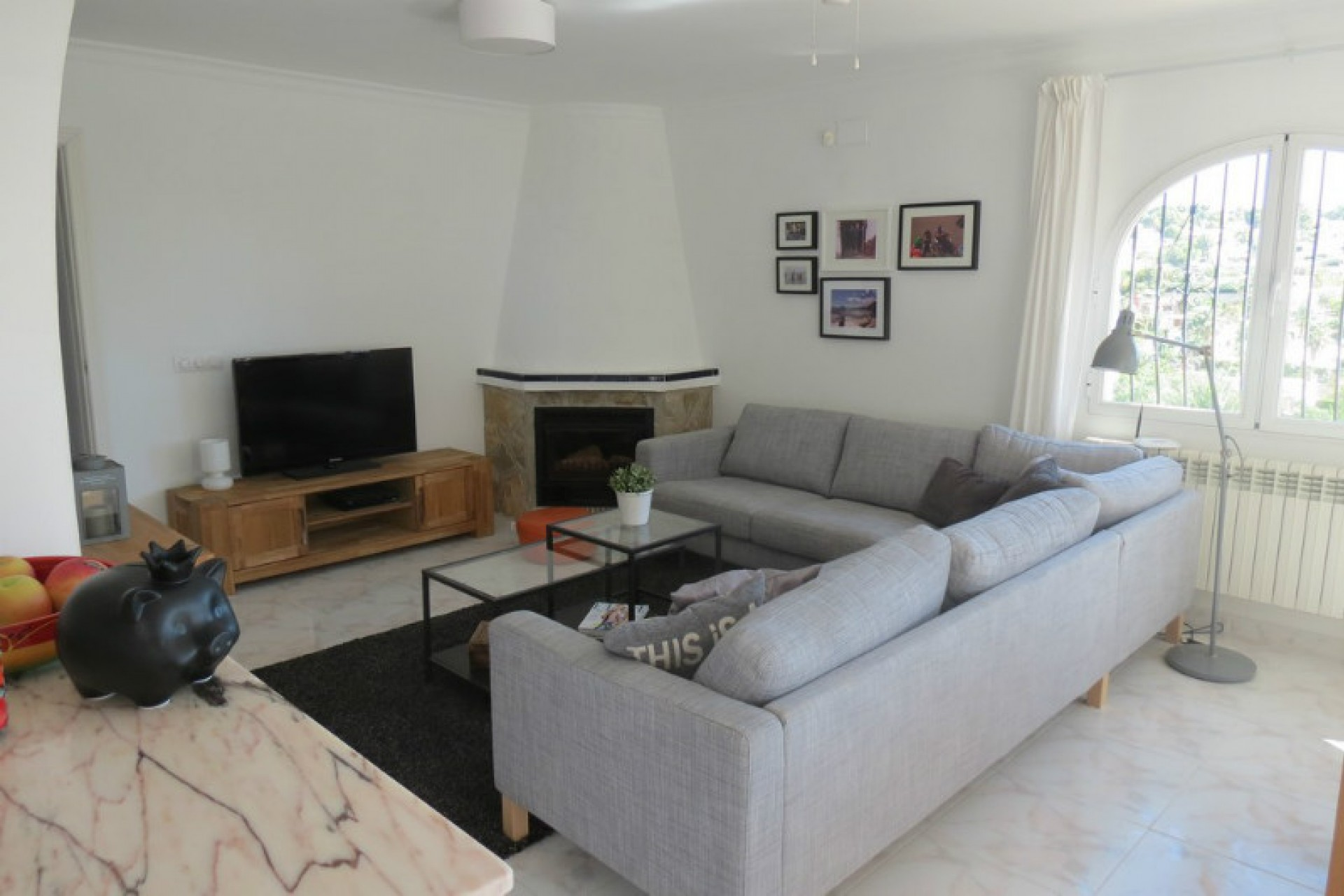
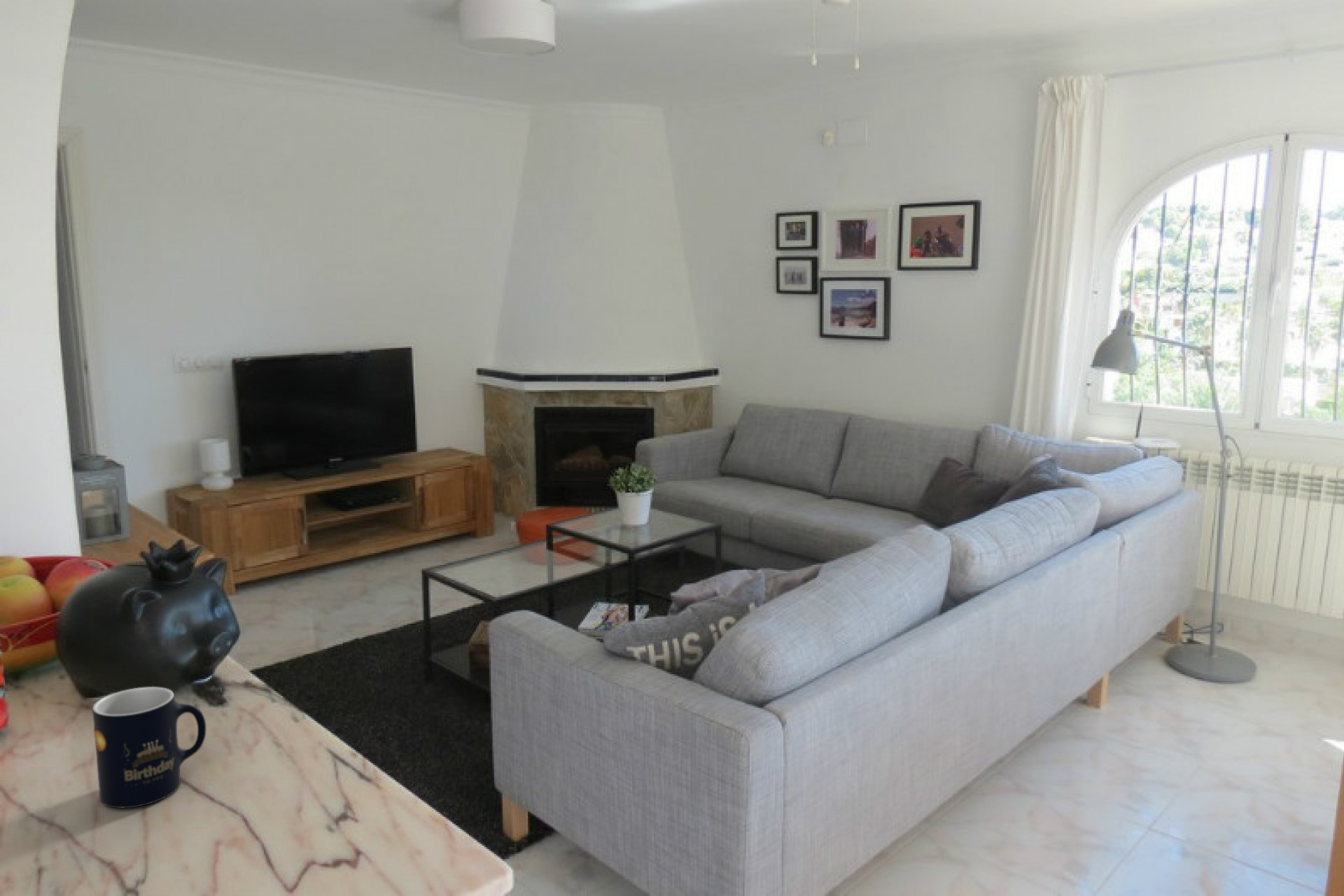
+ mug (150, 741)
